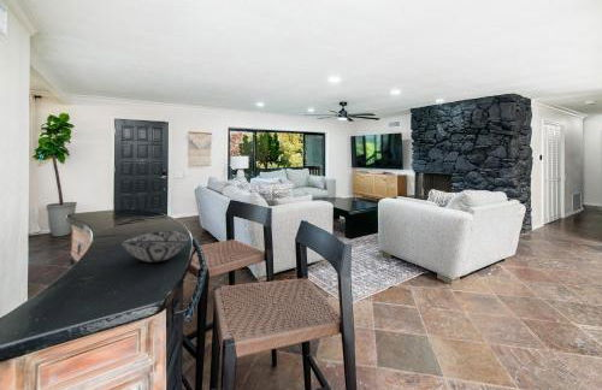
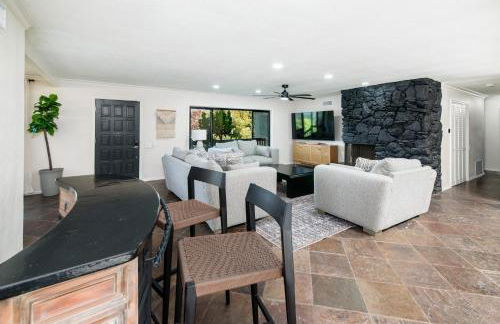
- decorative bowl (157, 247)
